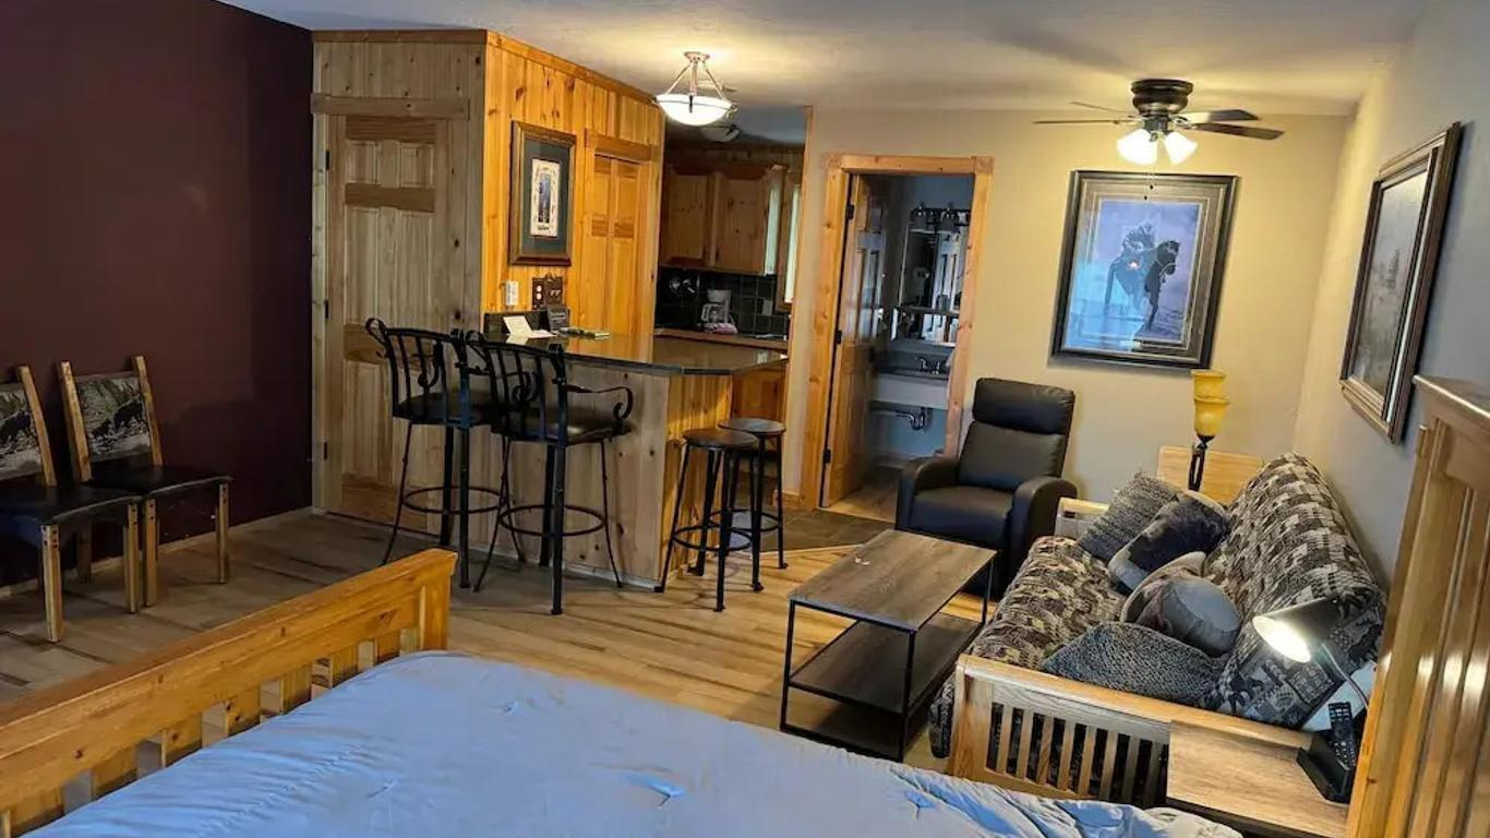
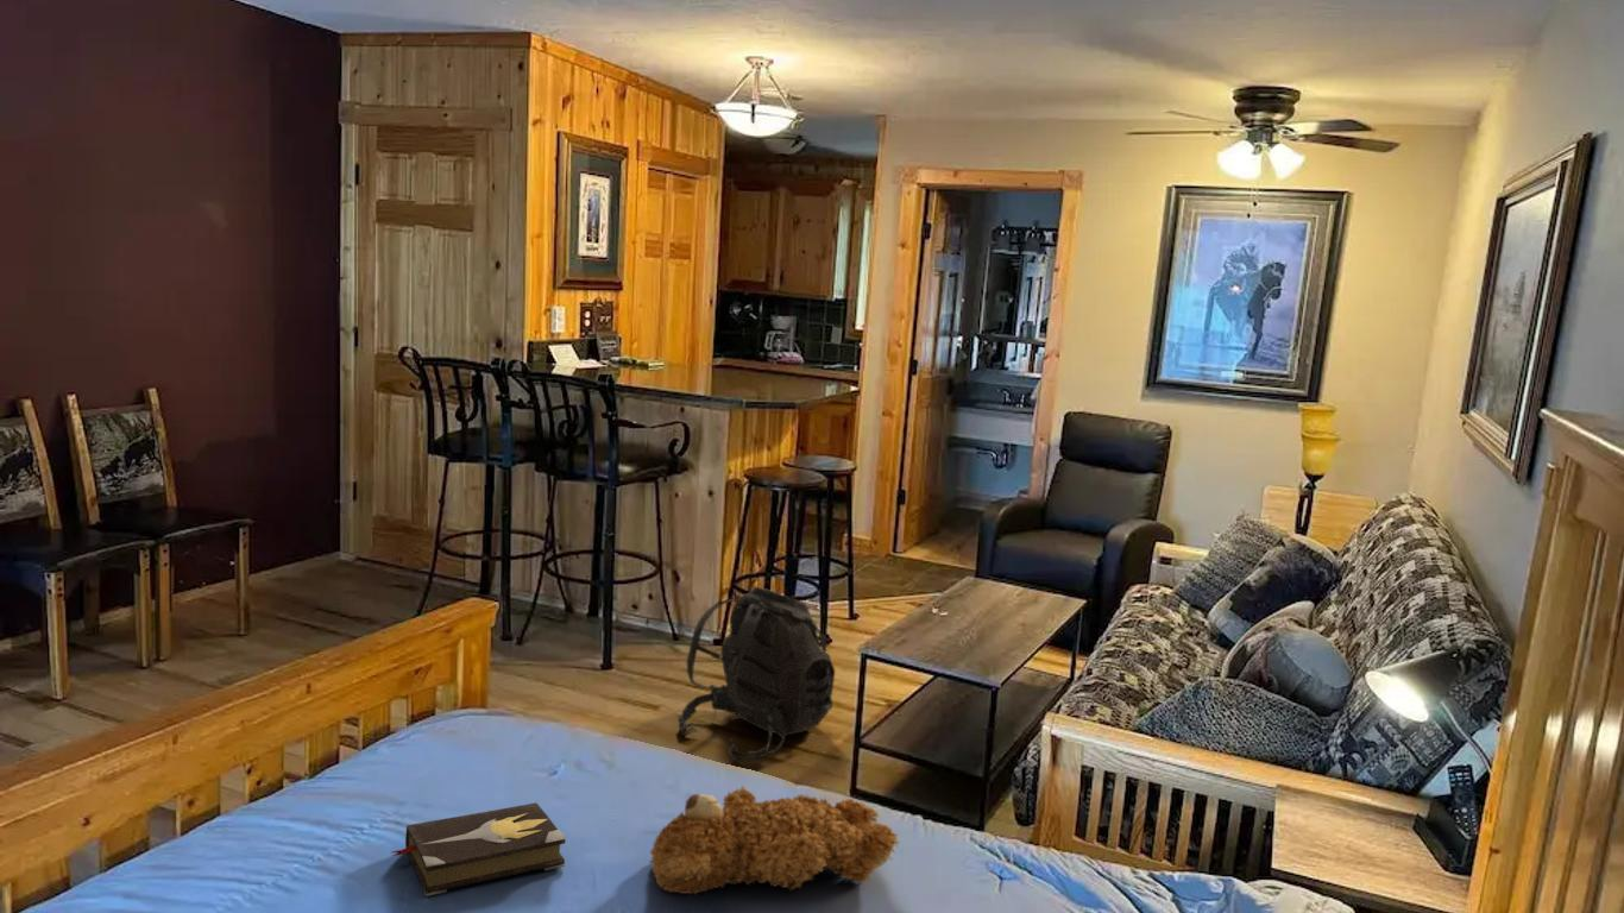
+ backpack (762, 660)
+ teddy bear (775, 831)
+ hardback book (484, 843)
